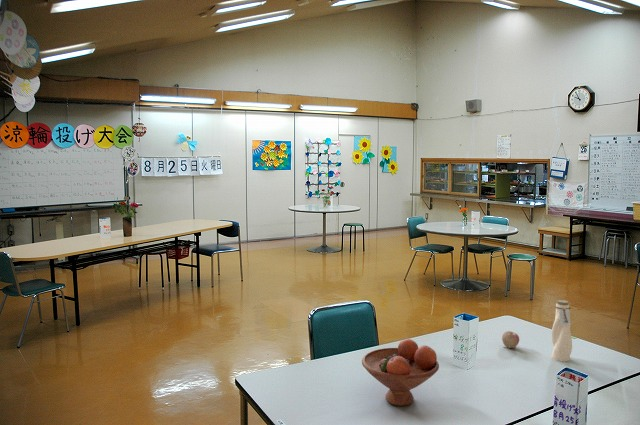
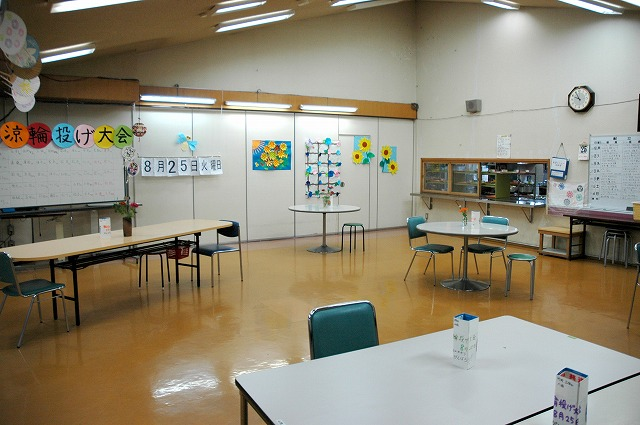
- water bottle (562, 330)
- fruit bowl (399, 373)
- apple (510, 339)
